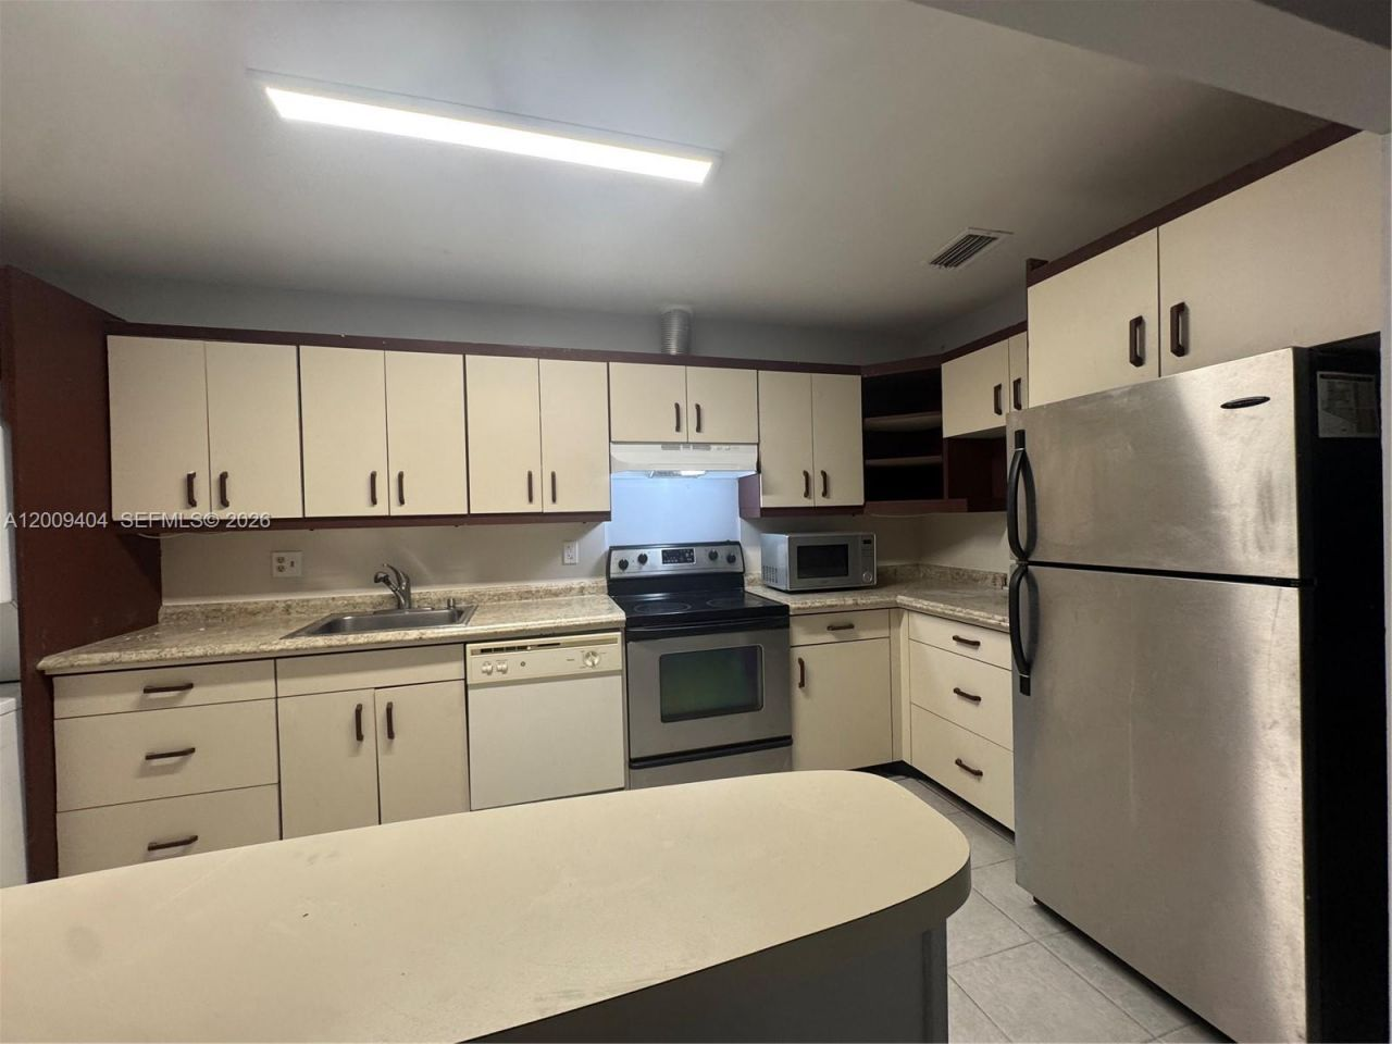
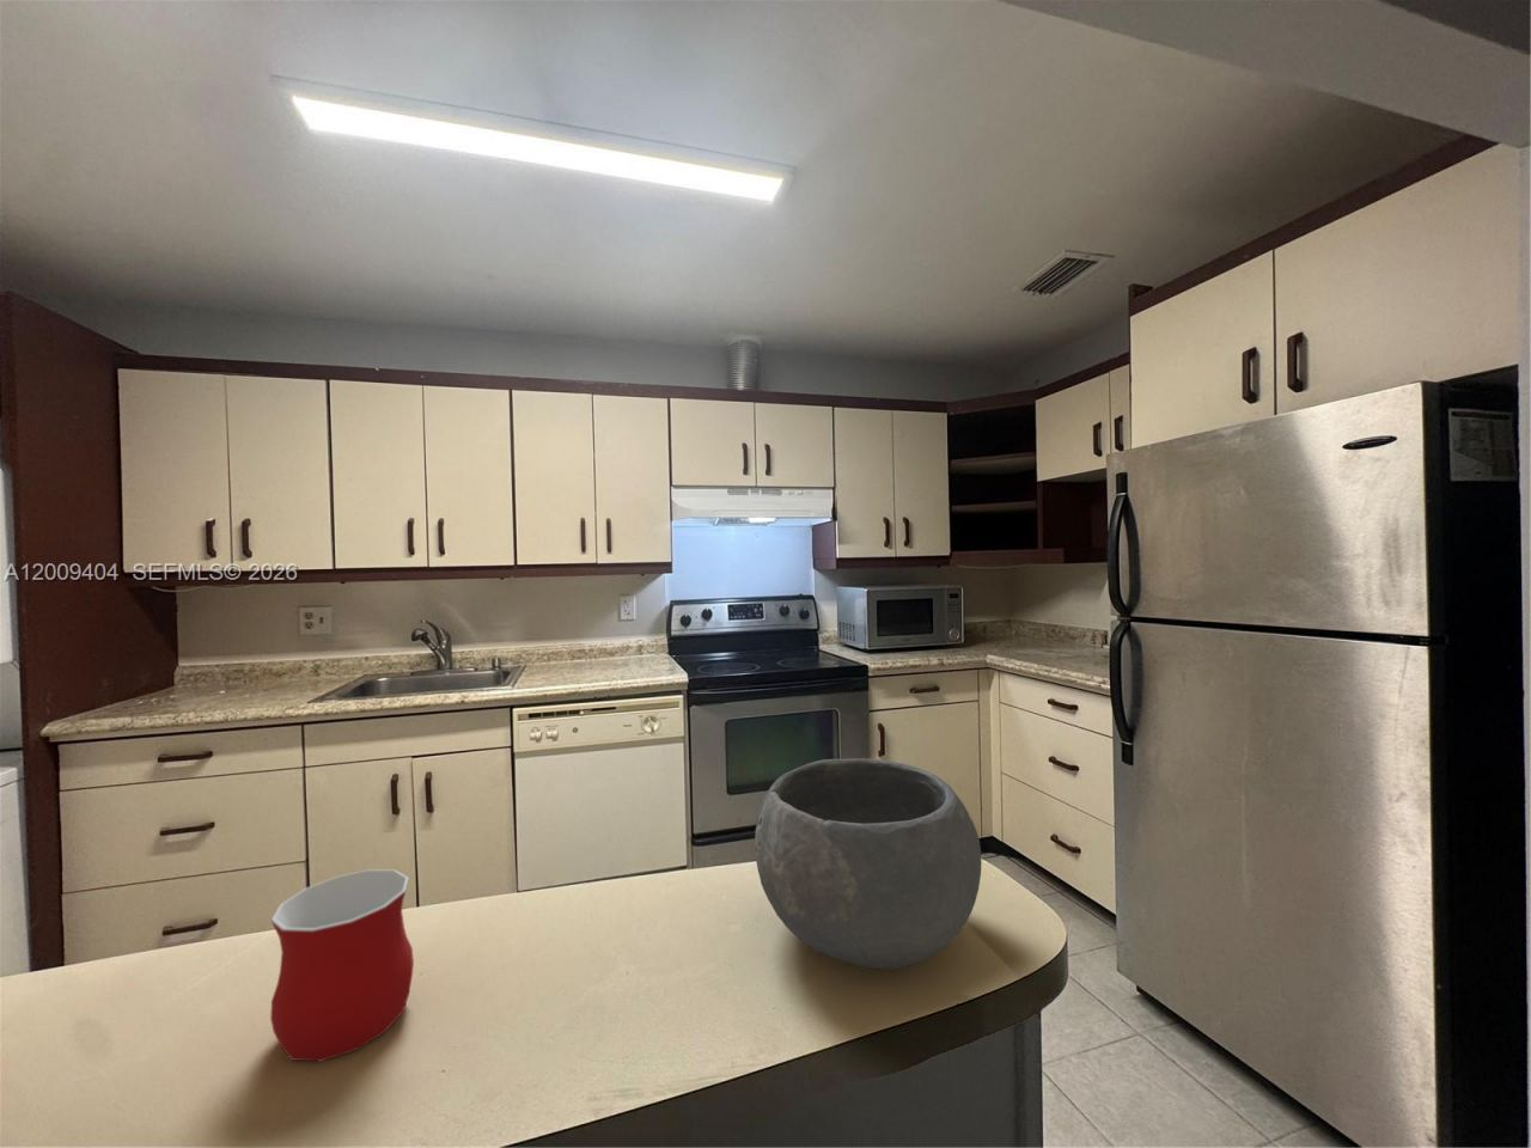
+ mug (353, 949)
+ bowl (863, 859)
